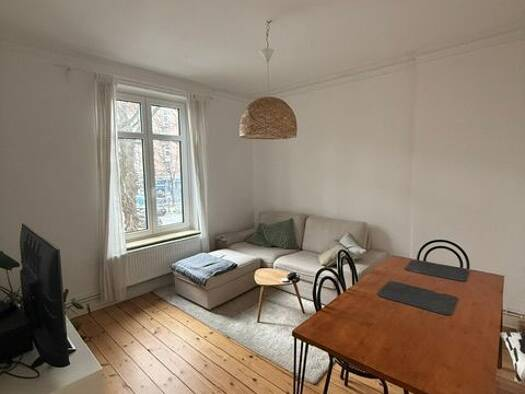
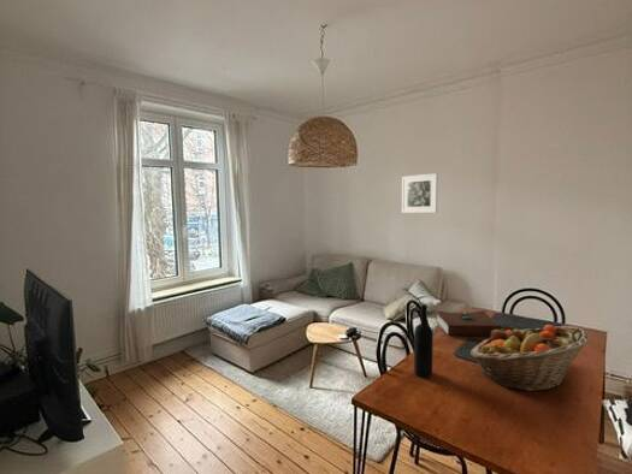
+ wine bottle (423, 339)
+ fruit basket (527, 350)
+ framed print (419, 194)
+ book (466, 321)
